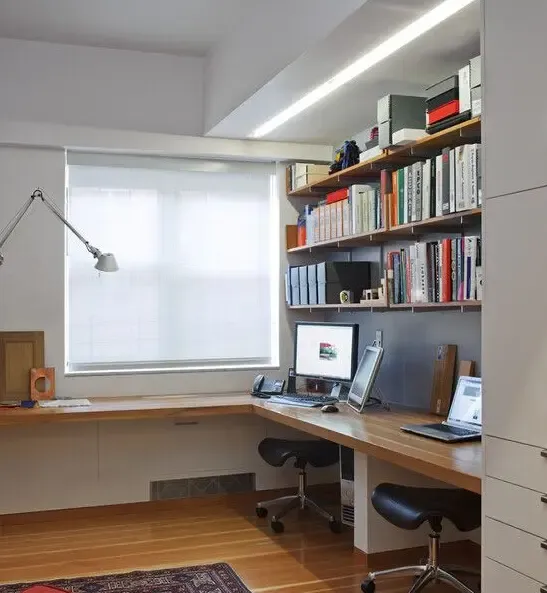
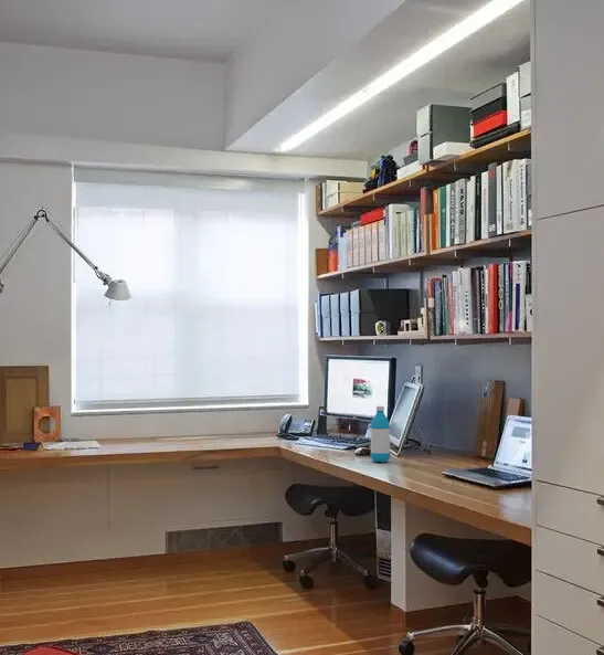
+ water bottle (380, 433)
